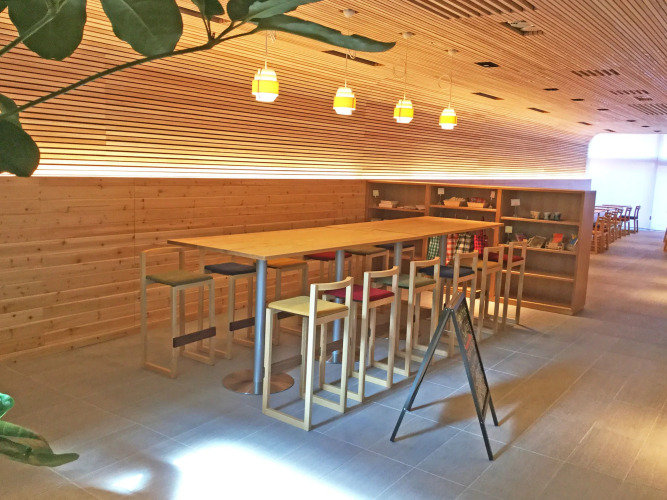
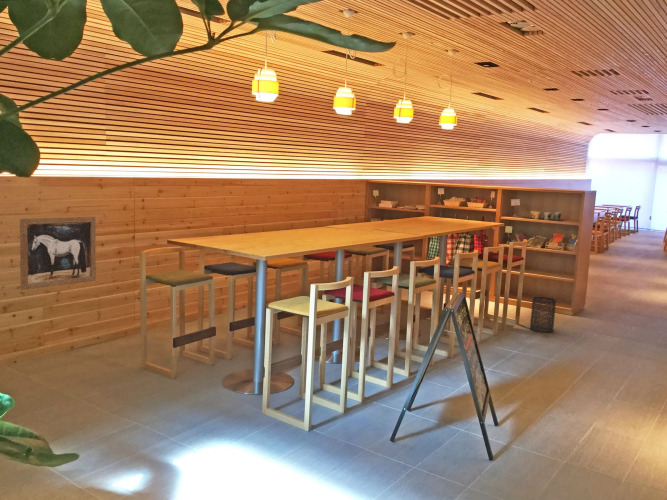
+ wall art (59, 251)
+ trash can (543, 314)
